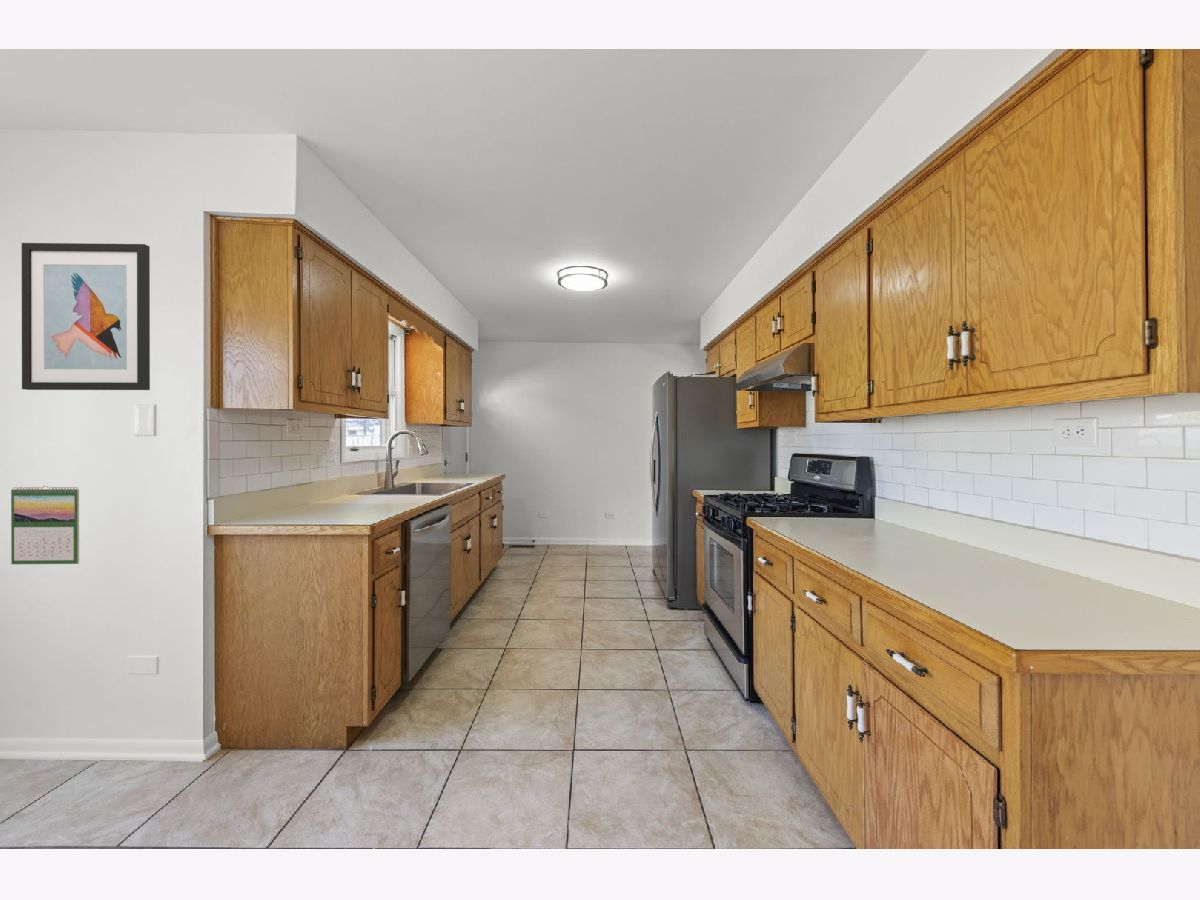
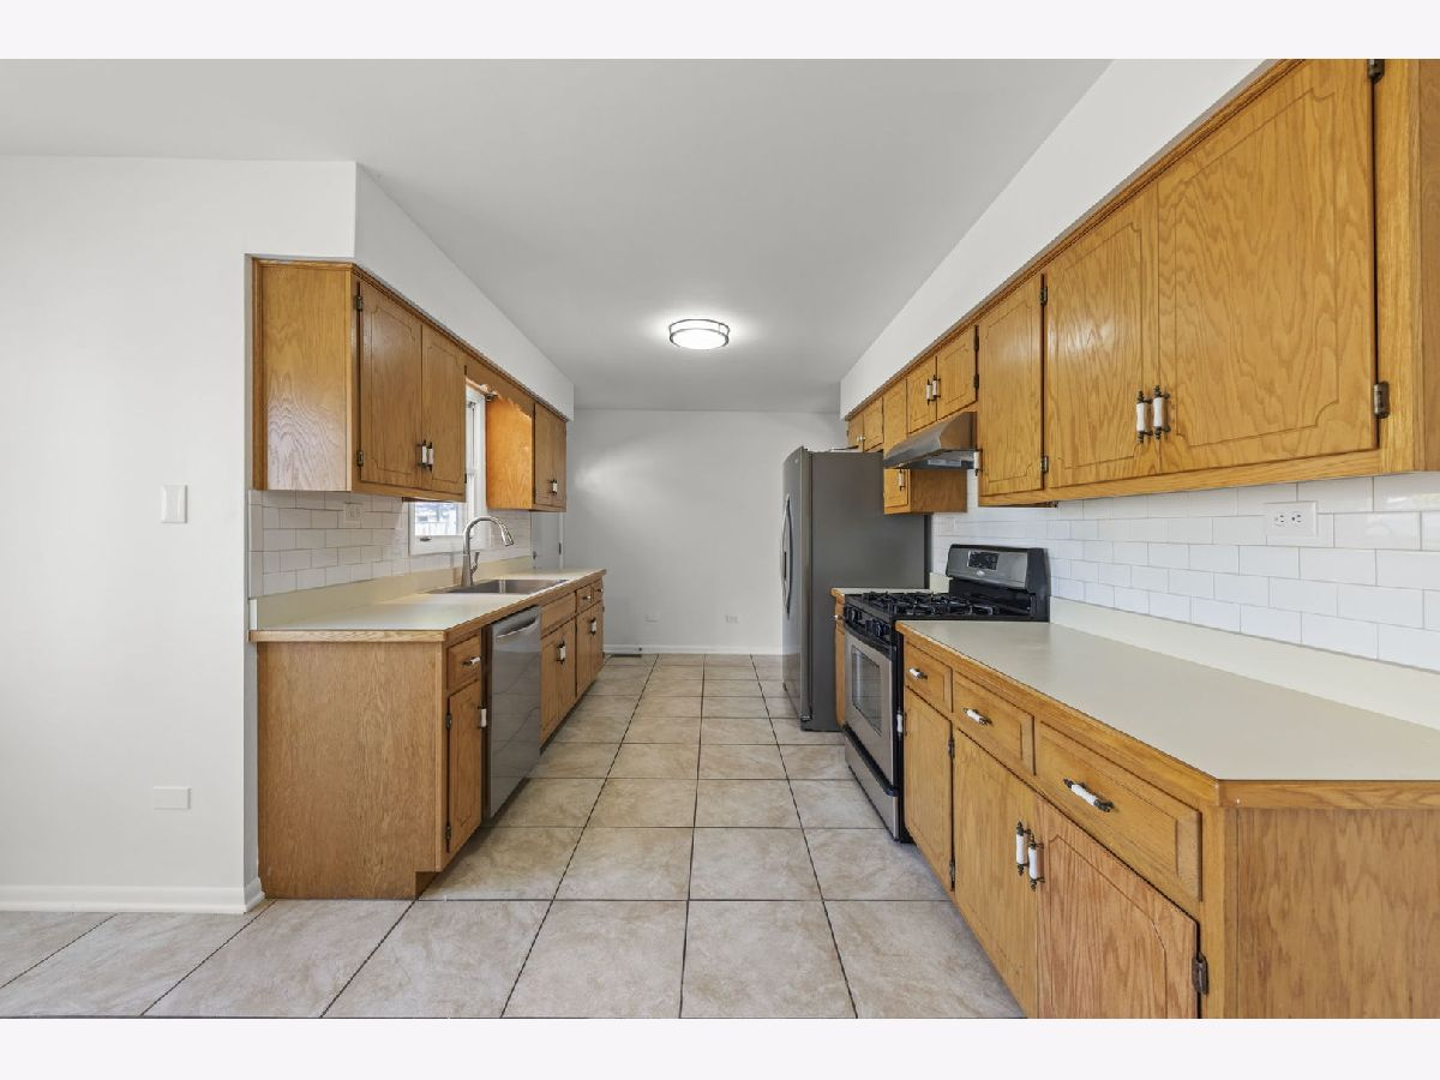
- wall art (86, 317)
- calendar (45, 524)
